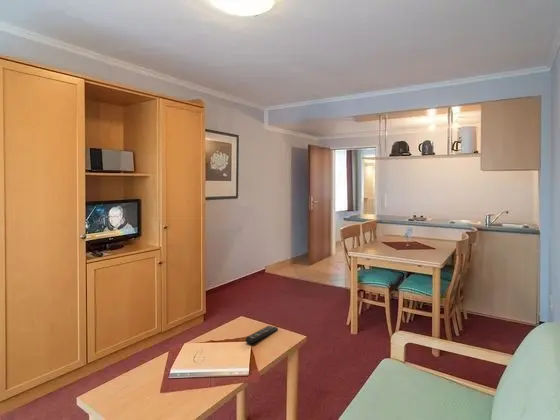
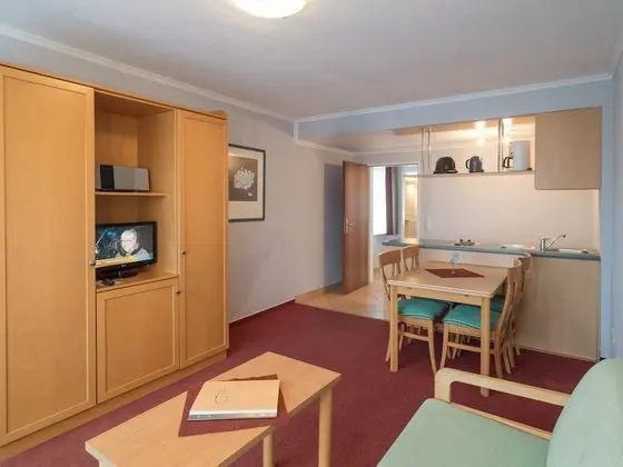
- remote control (262, 333)
